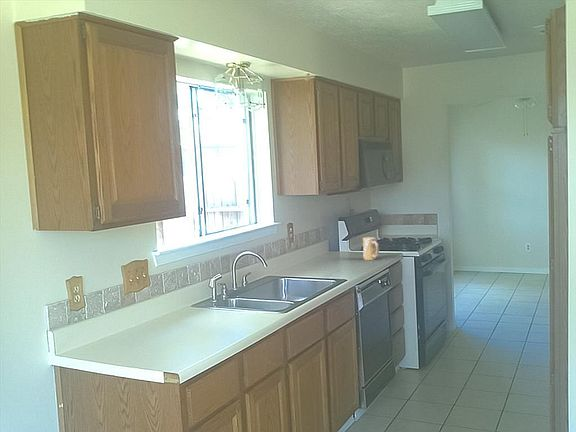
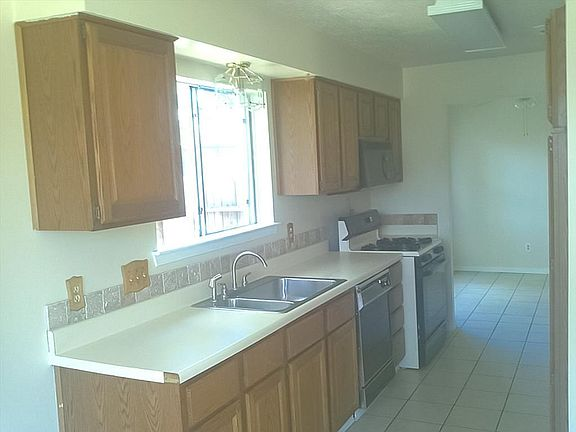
- mug (371, 248)
